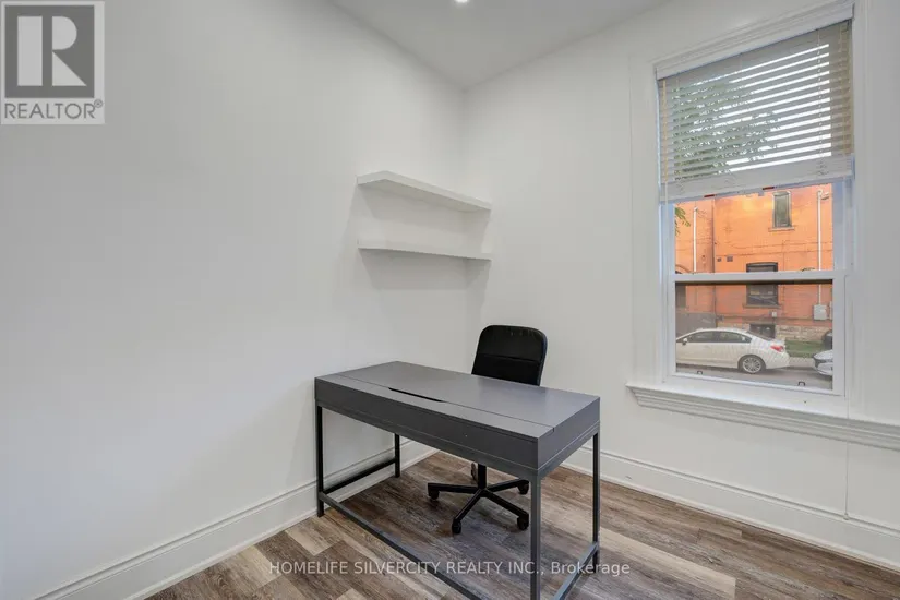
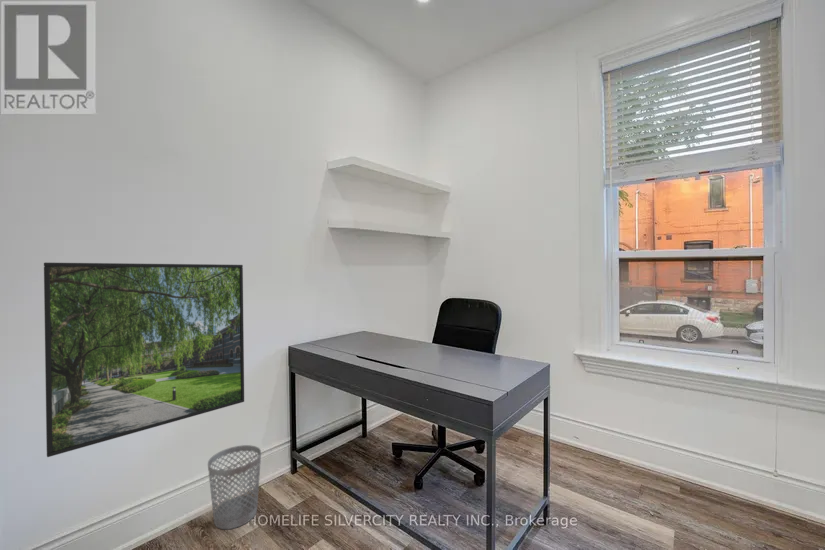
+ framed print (161, 344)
+ wastebasket (236, 487)
